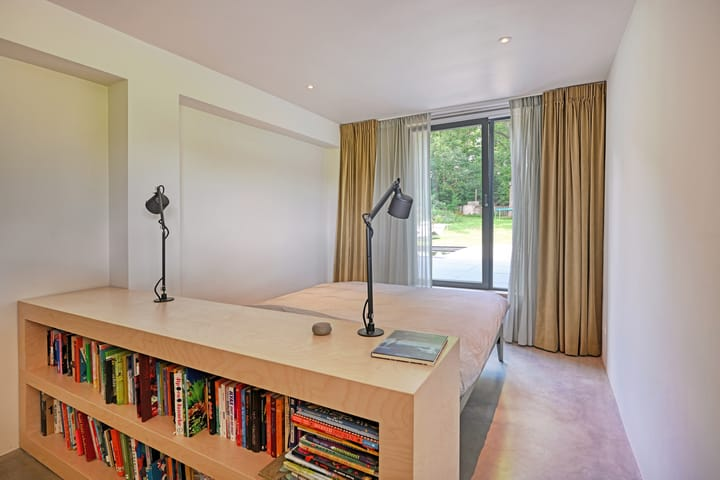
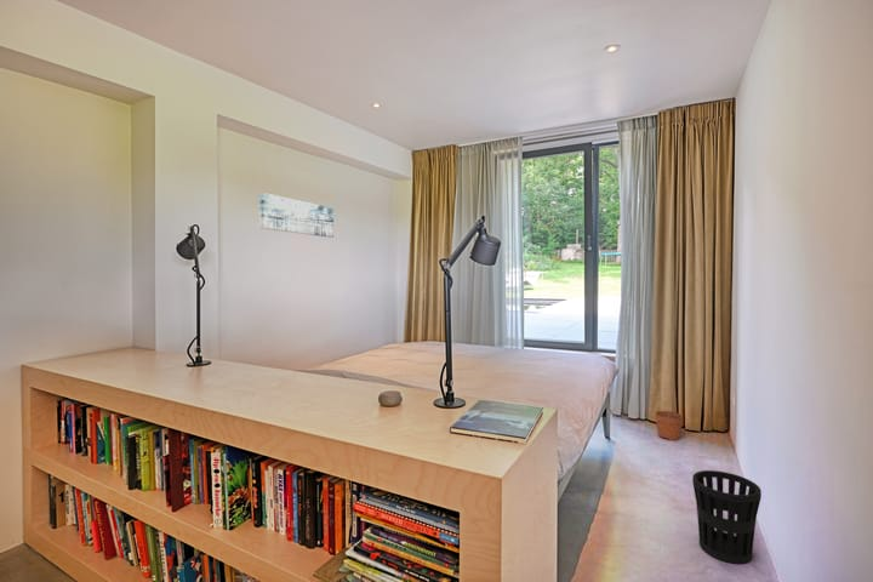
+ wastebasket (728, 515)
+ wall art (299, 217)
+ plant pot (668, 420)
